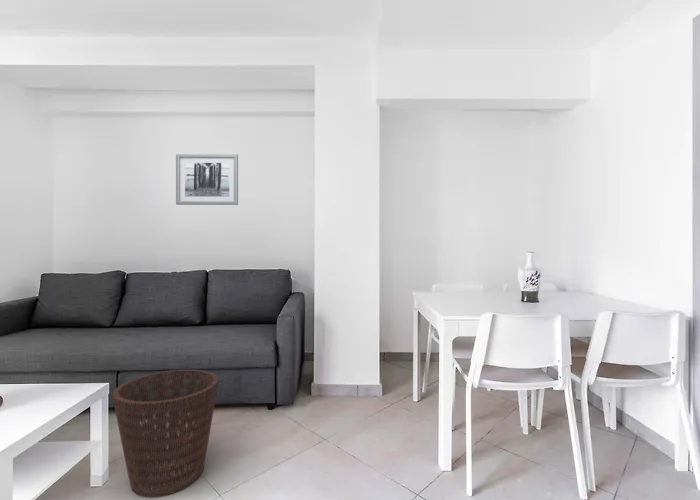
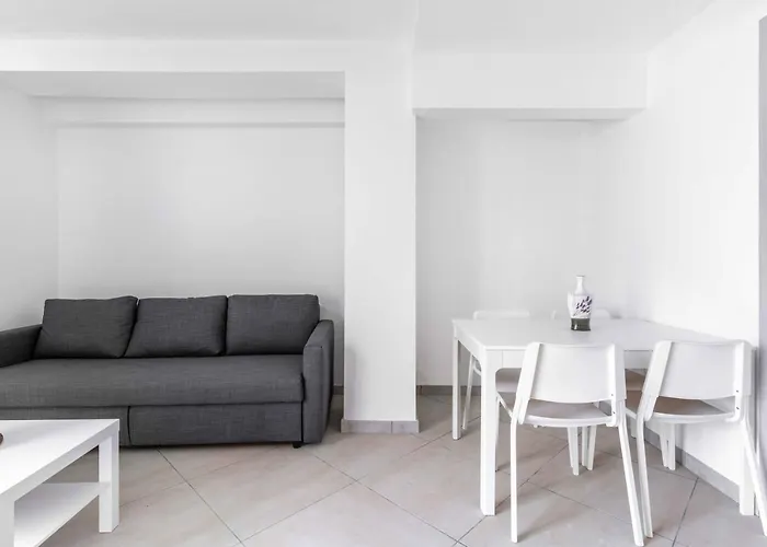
- wall art (207, 179)
- basket (168, 429)
